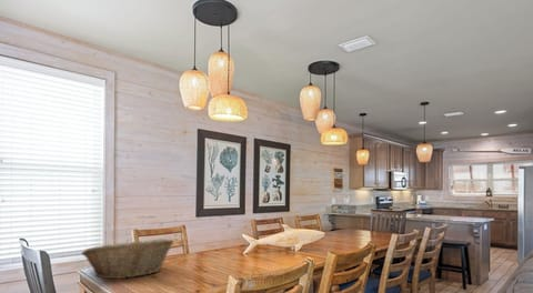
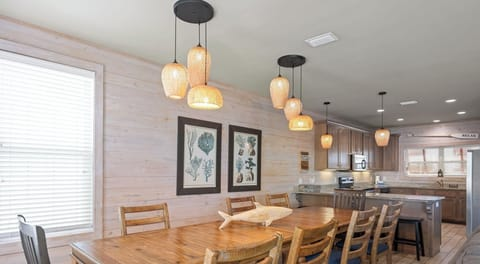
- fruit basket (129, 254)
